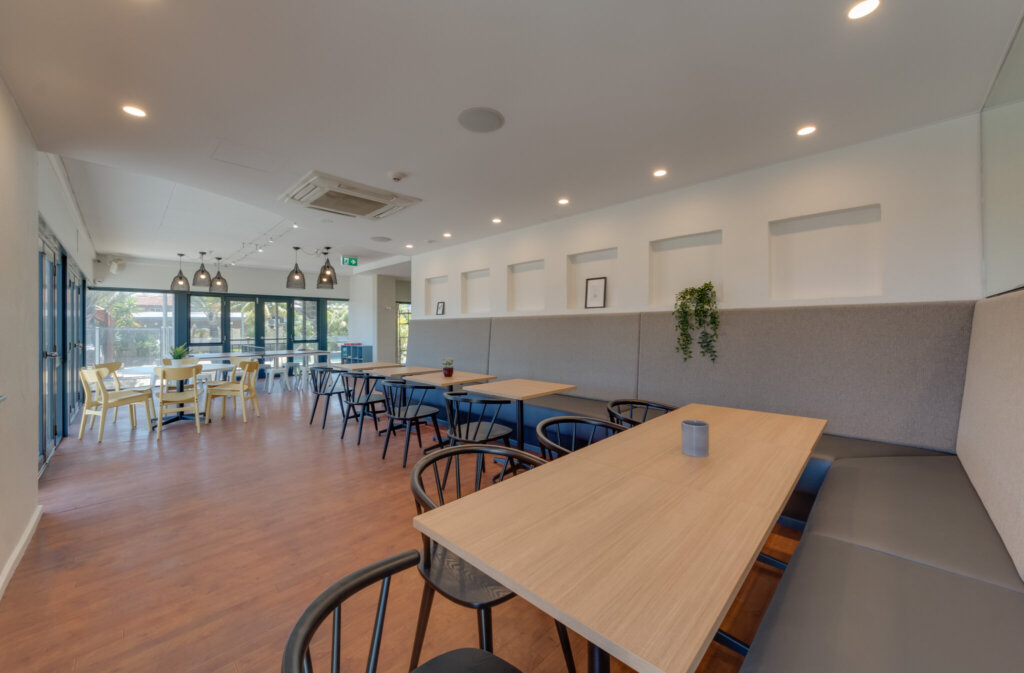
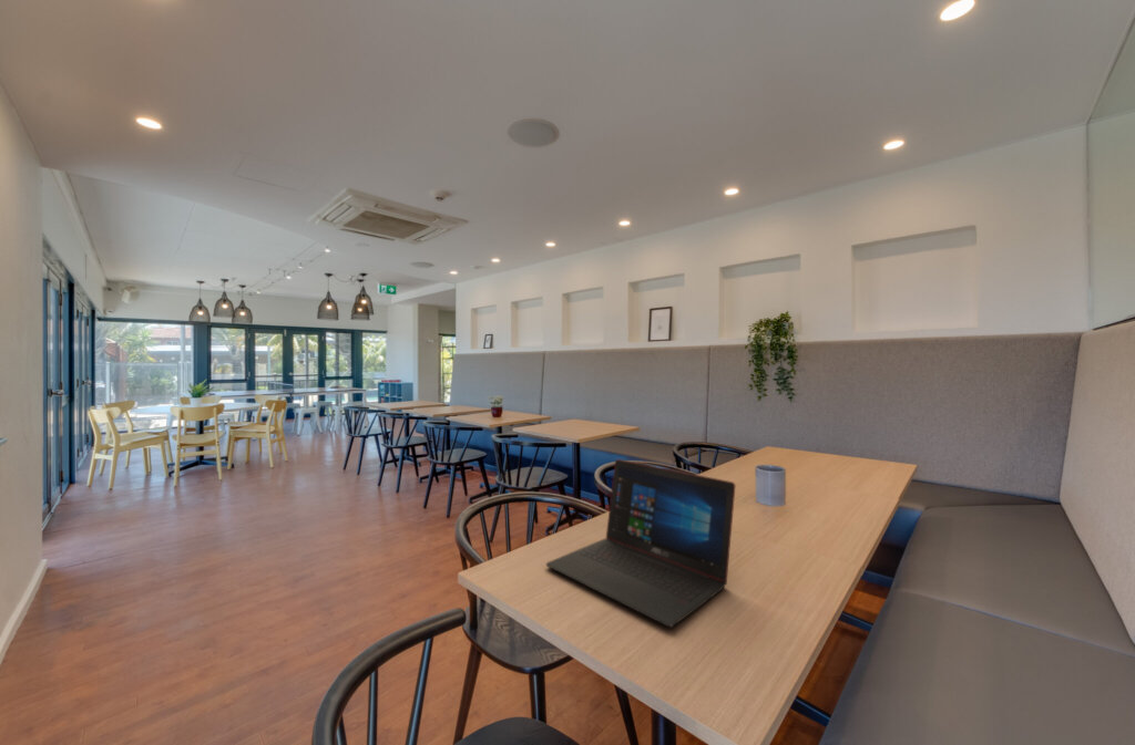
+ laptop (637, 526)
